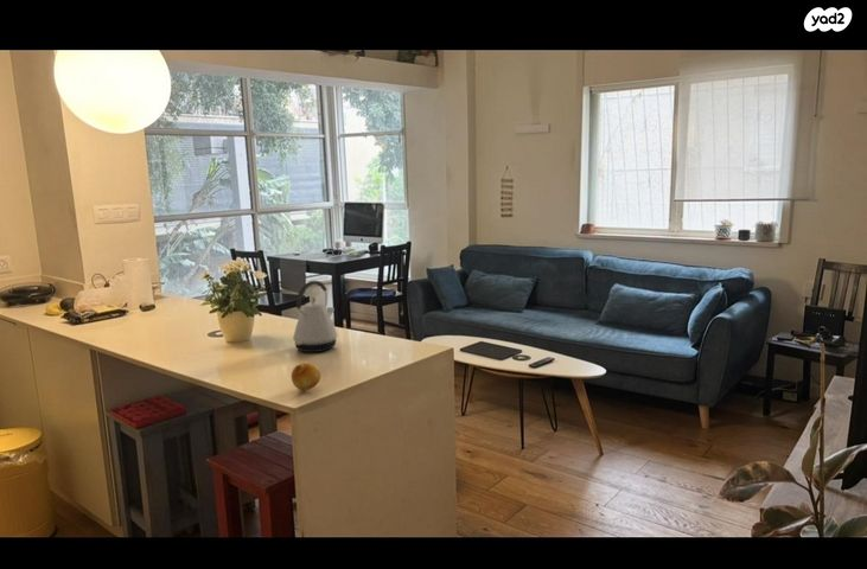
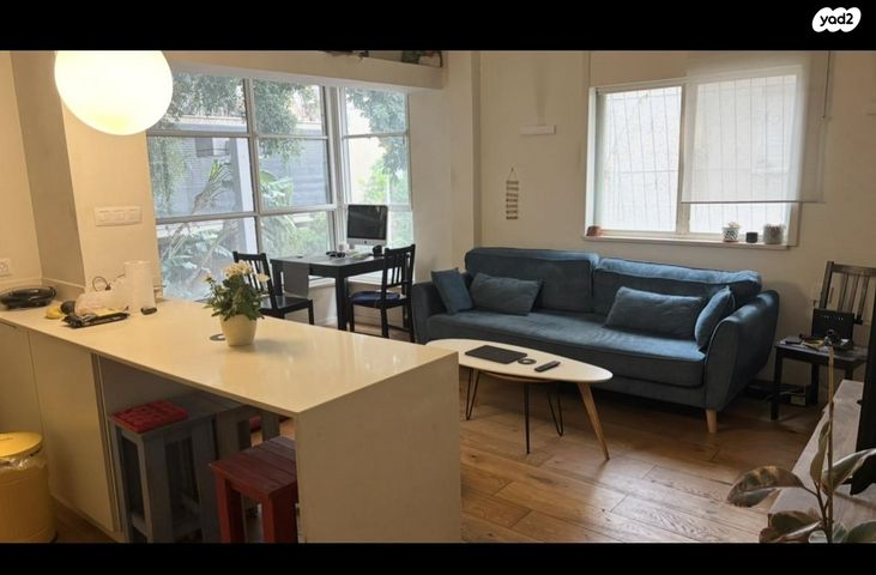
- kettle (314, 314)
- fruit (305, 376)
